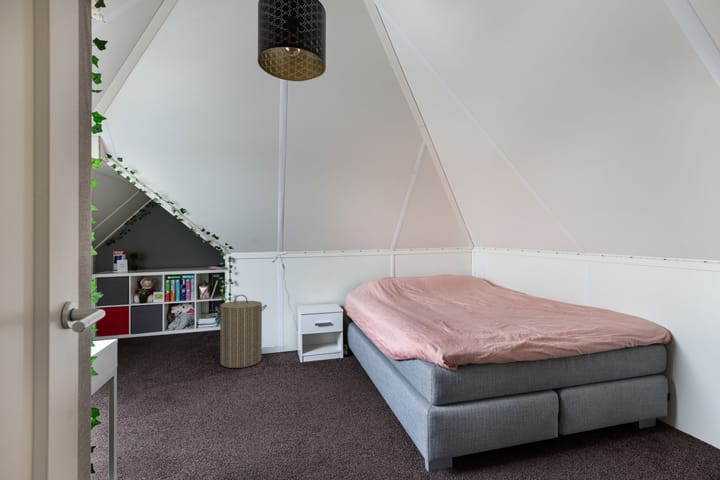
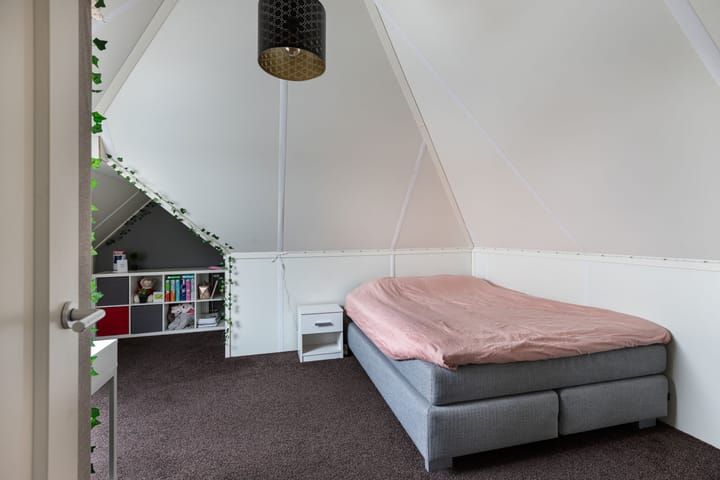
- laundry hamper (241, 327)
